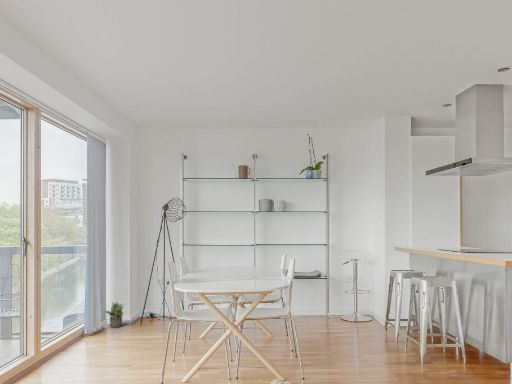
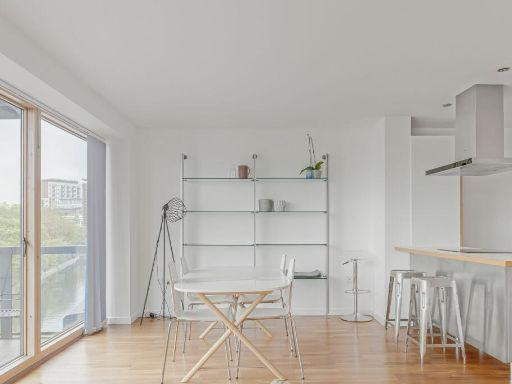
- potted plant (114, 314)
